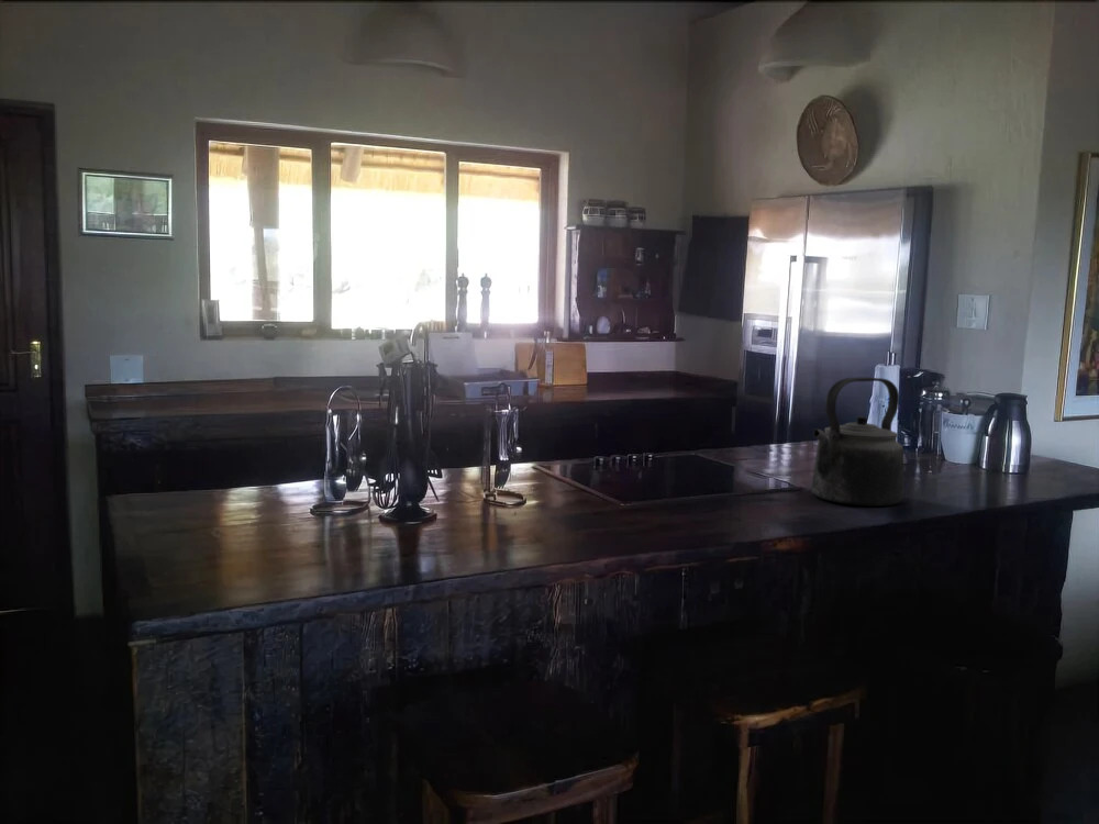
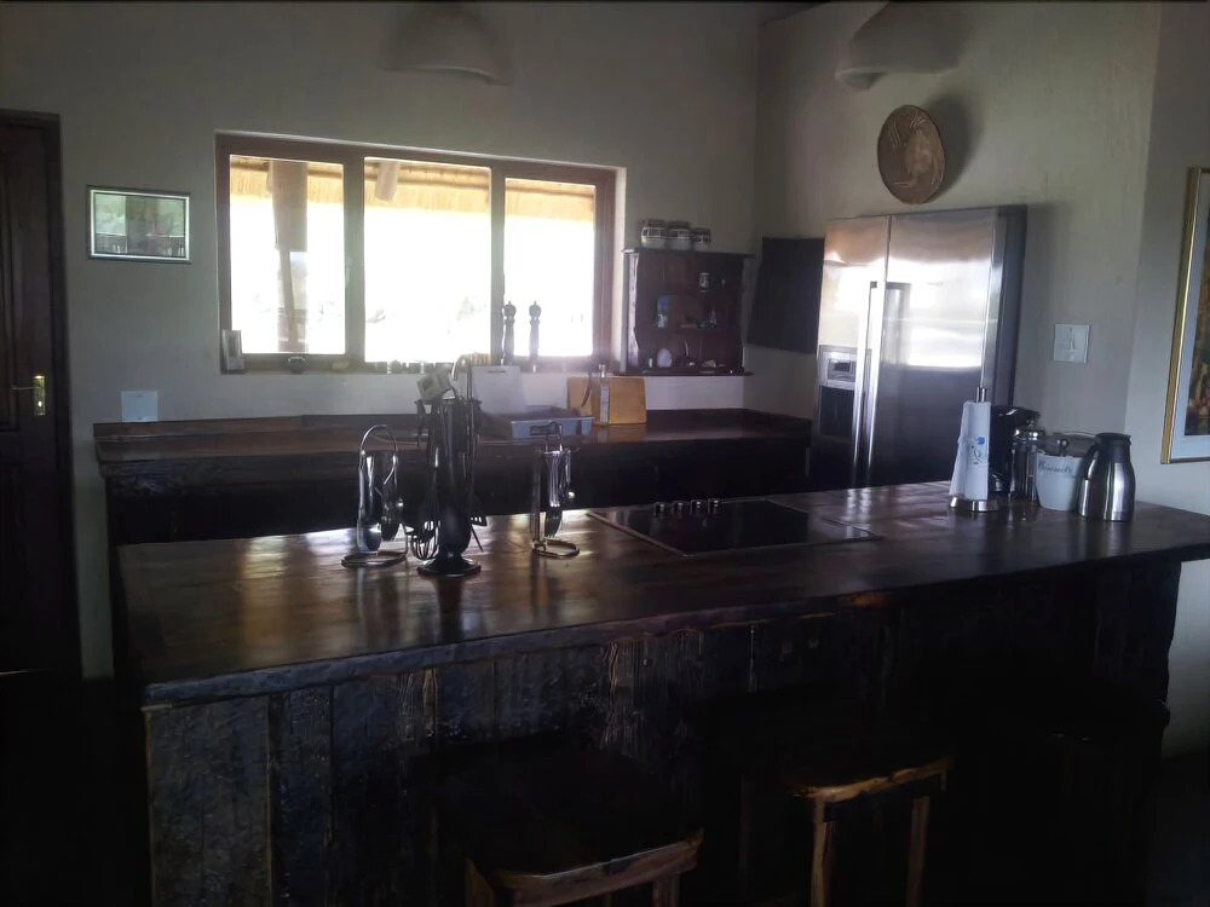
- kettle (854, 438)
